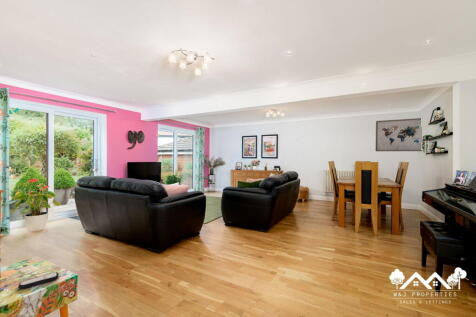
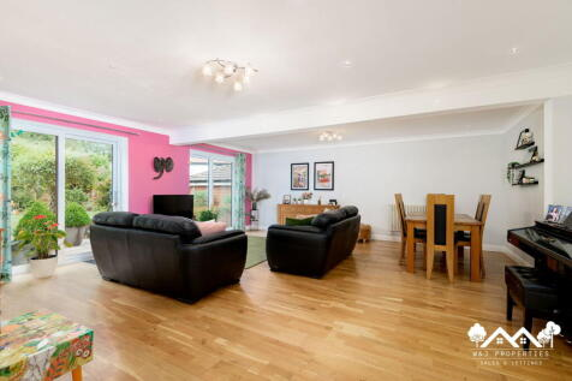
- remote control (39, 280)
- wall art (400, 135)
